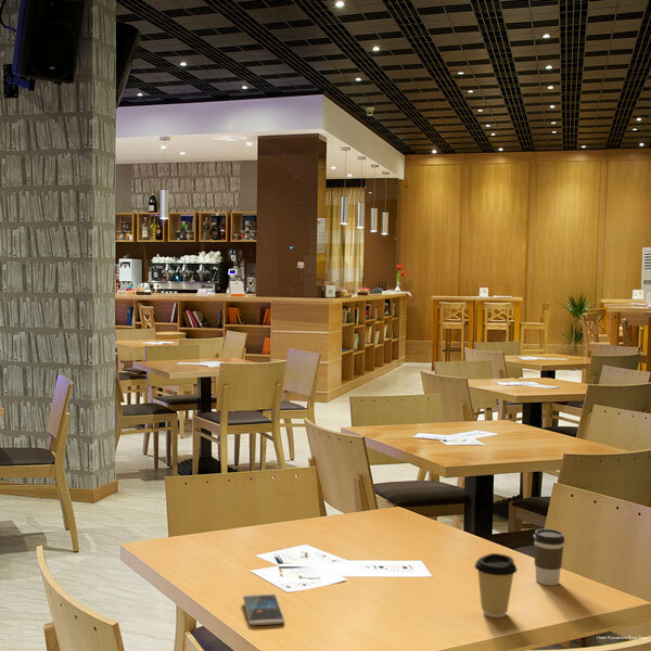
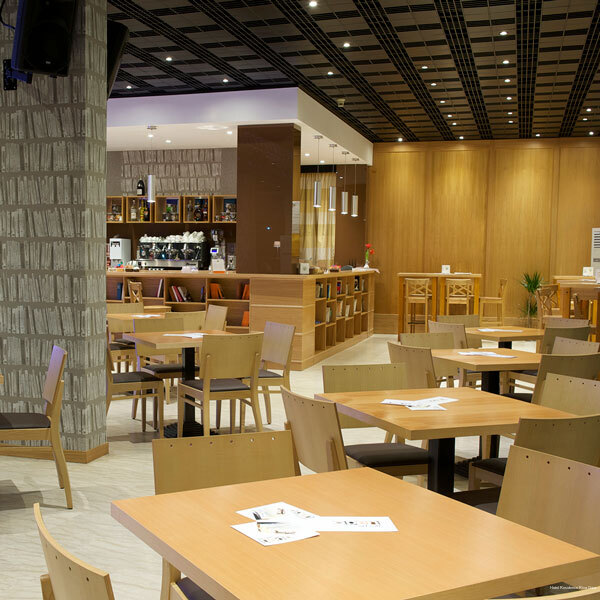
- smartphone (263, 609)
- coffee cup (548, 557)
- coffee cup (495, 586)
